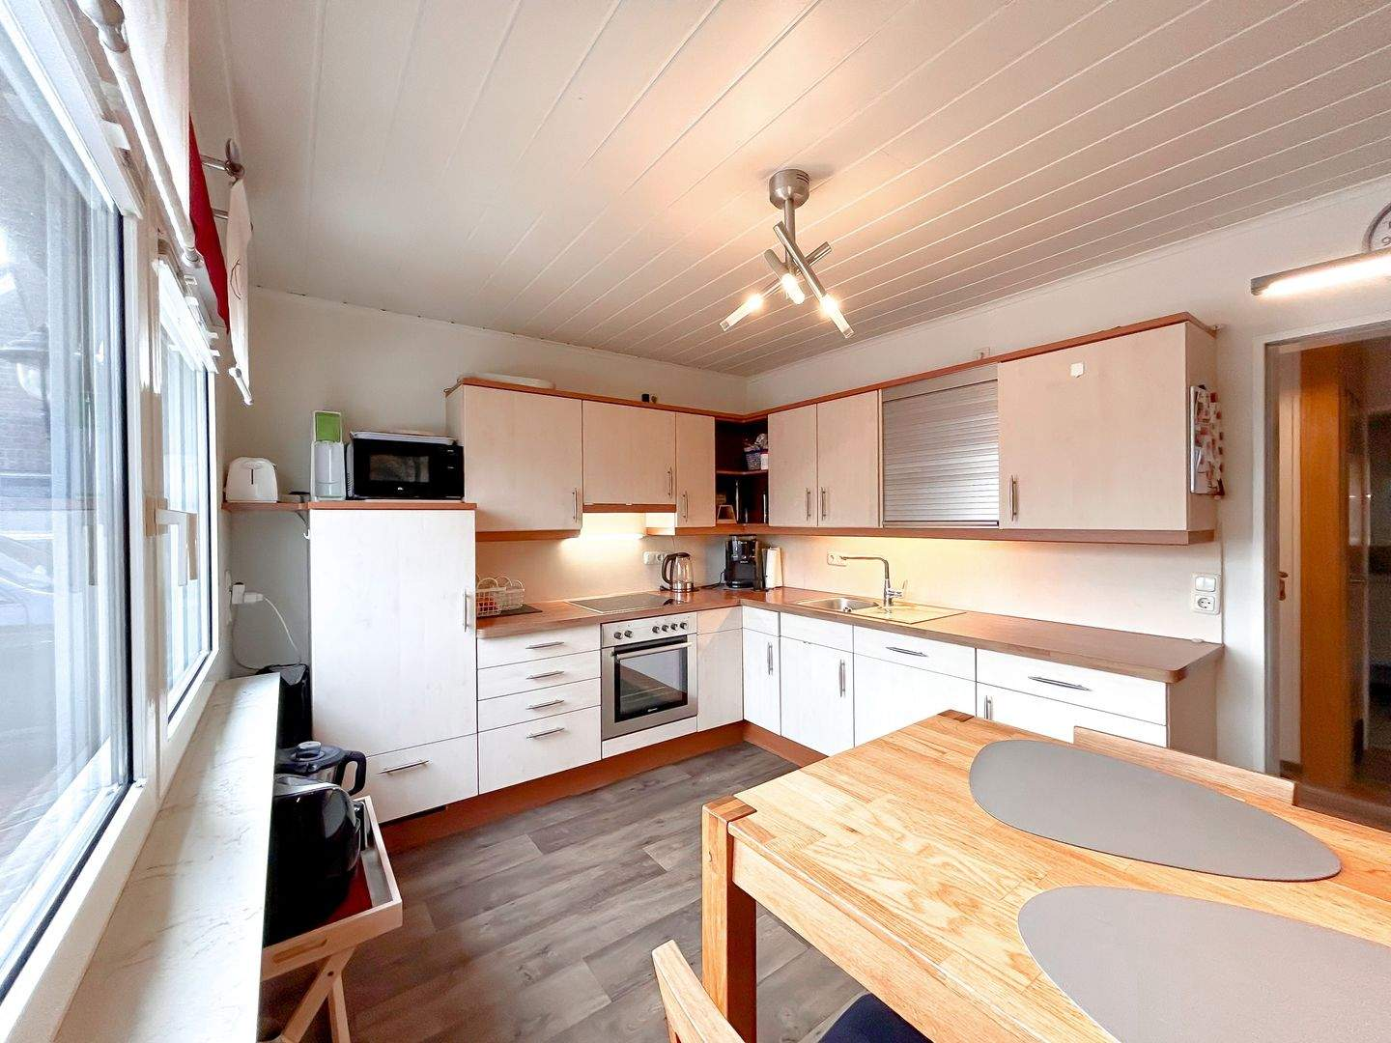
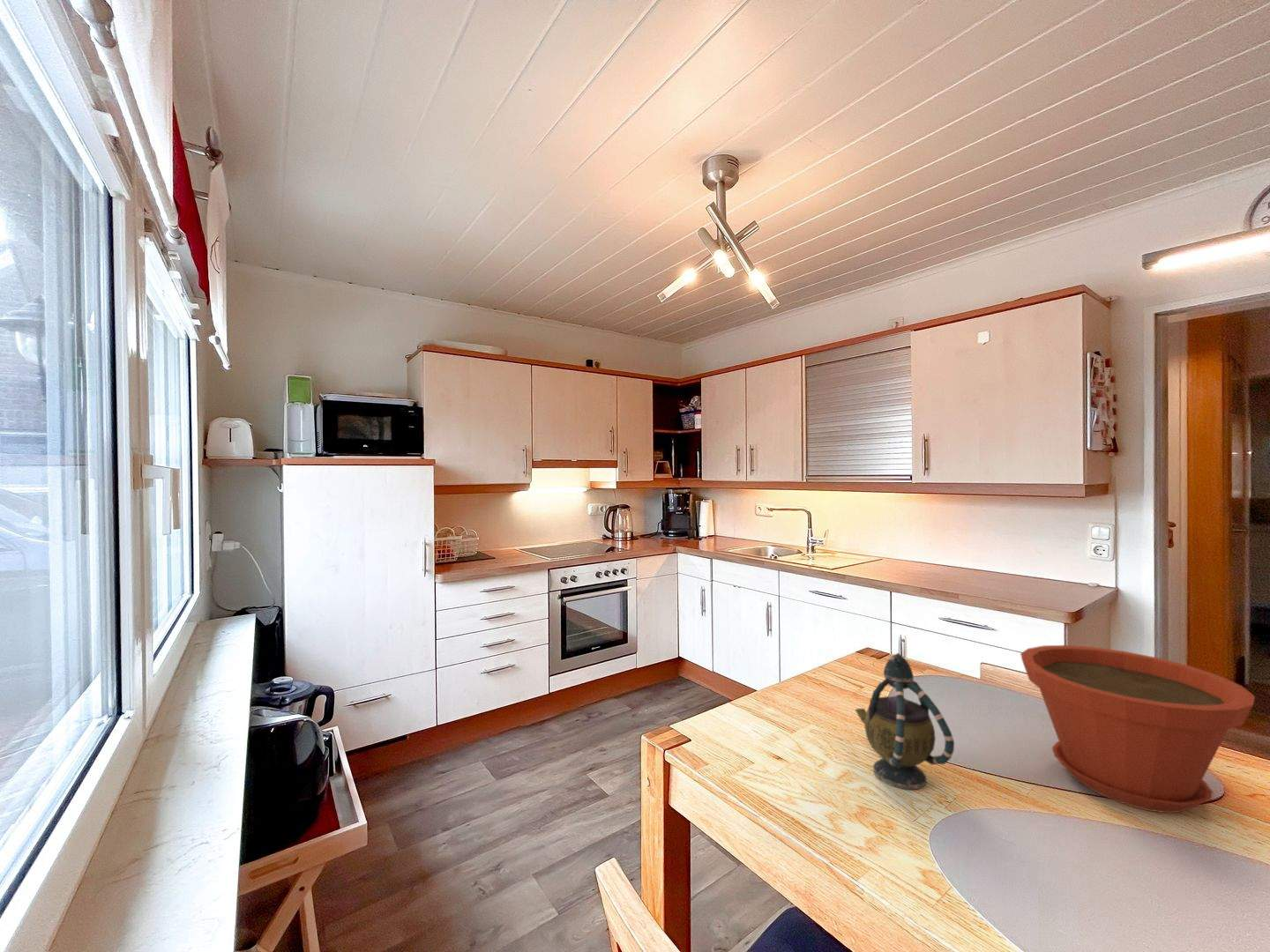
+ teapot (888, 705)
+ plant pot (1124, 727)
